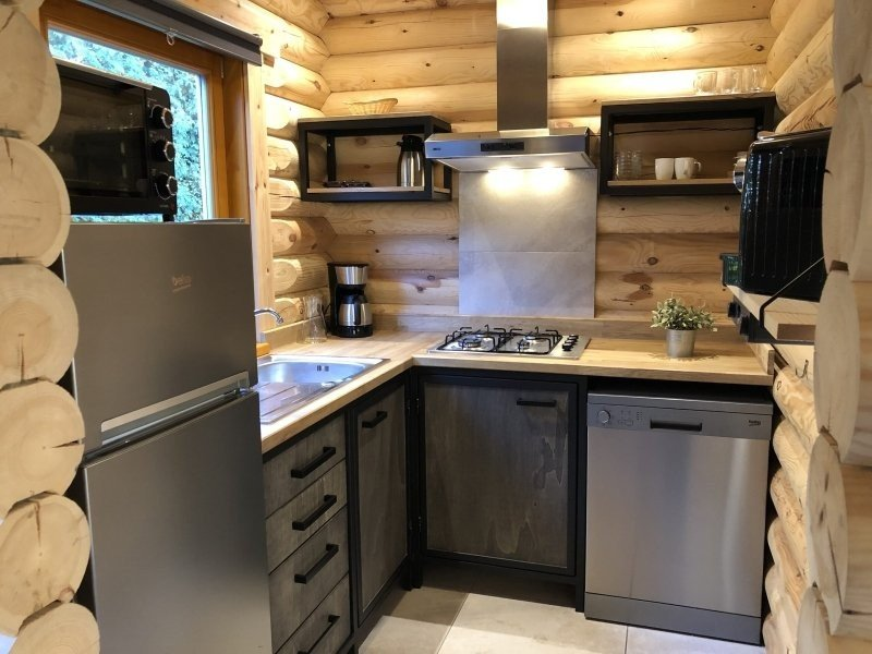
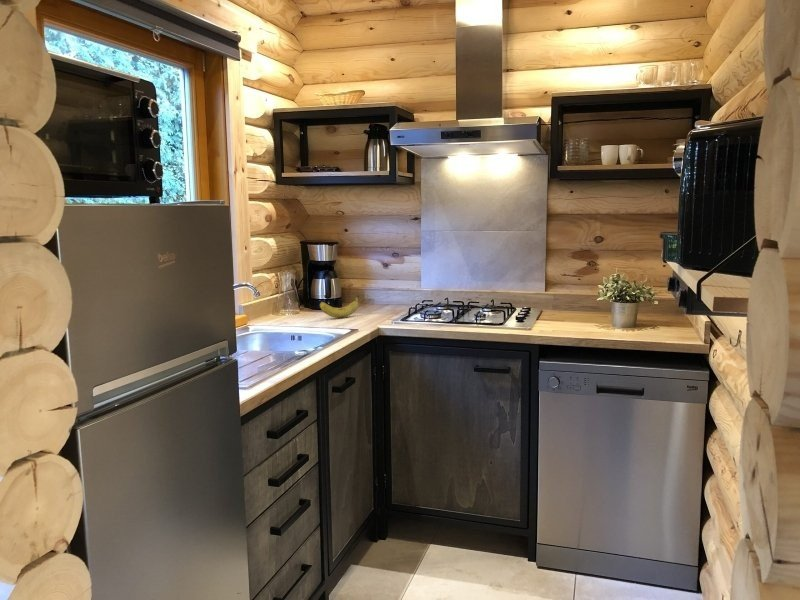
+ fruit (340, 308)
